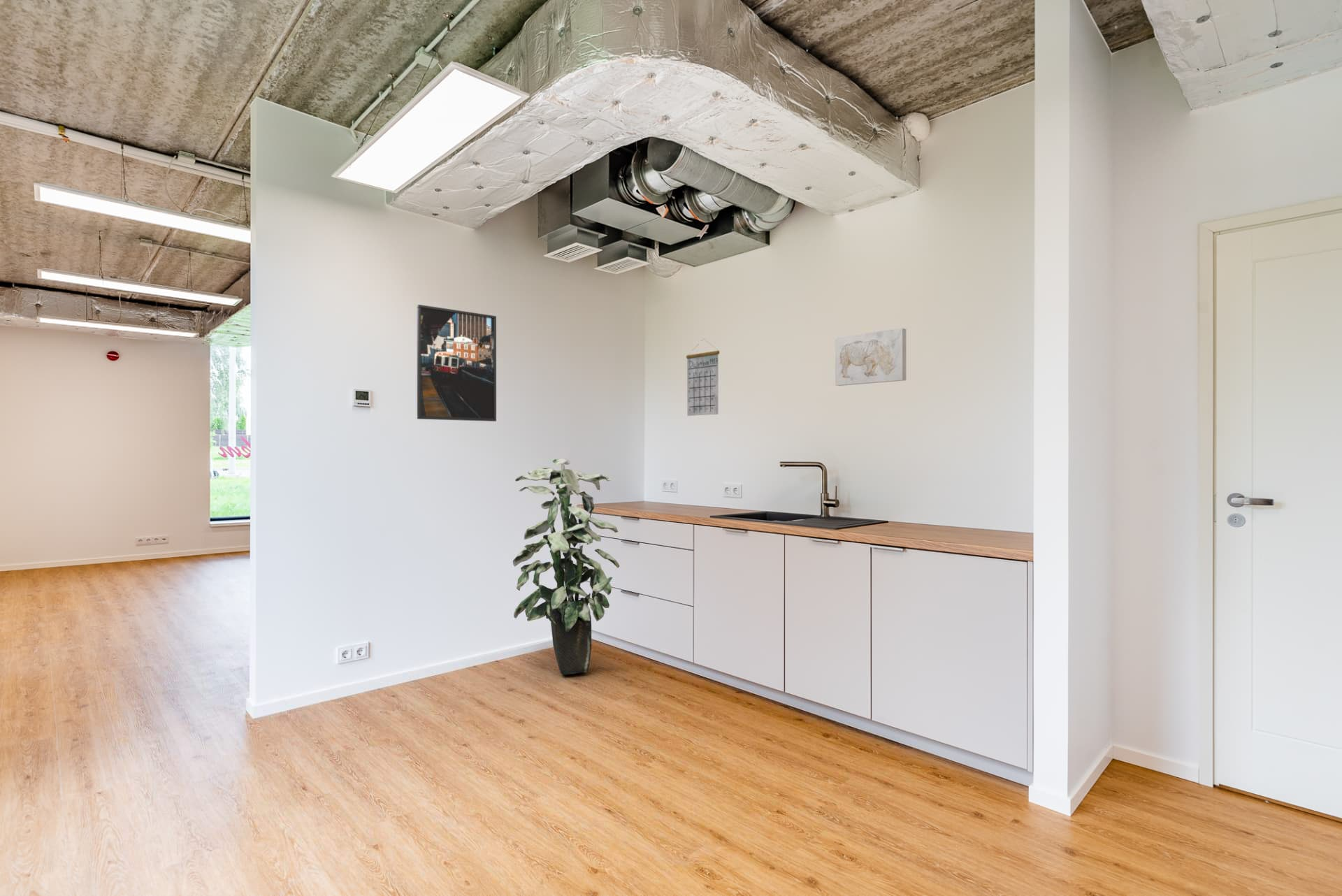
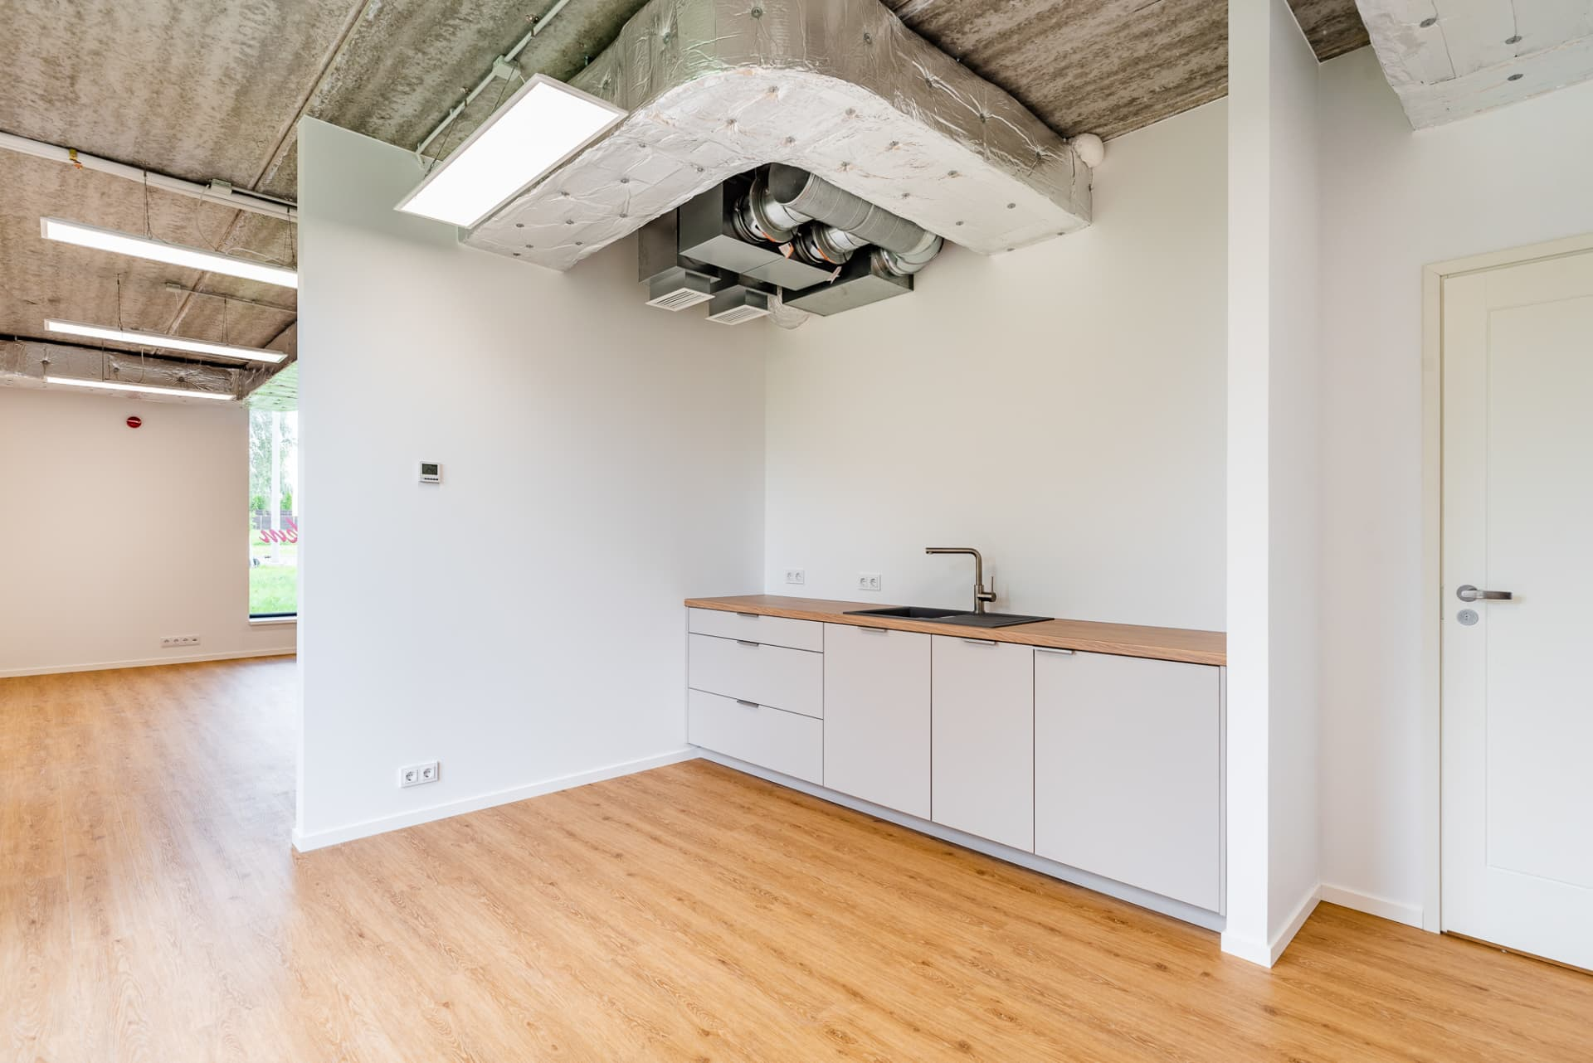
- indoor plant (564, 564)
- calendar (702, 376)
- wall art (869, 358)
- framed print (458, 365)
